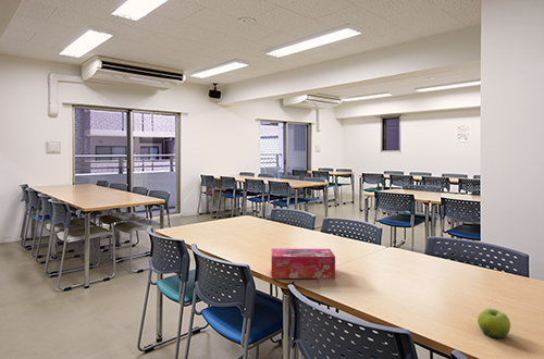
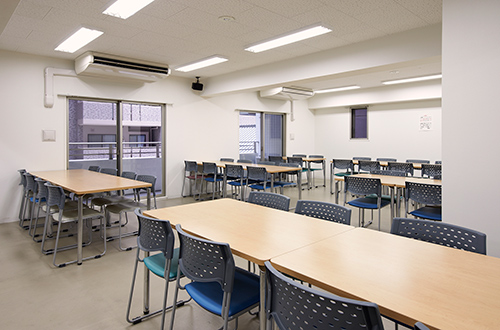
- fruit (493, 322)
- tissue box (301, 262)
